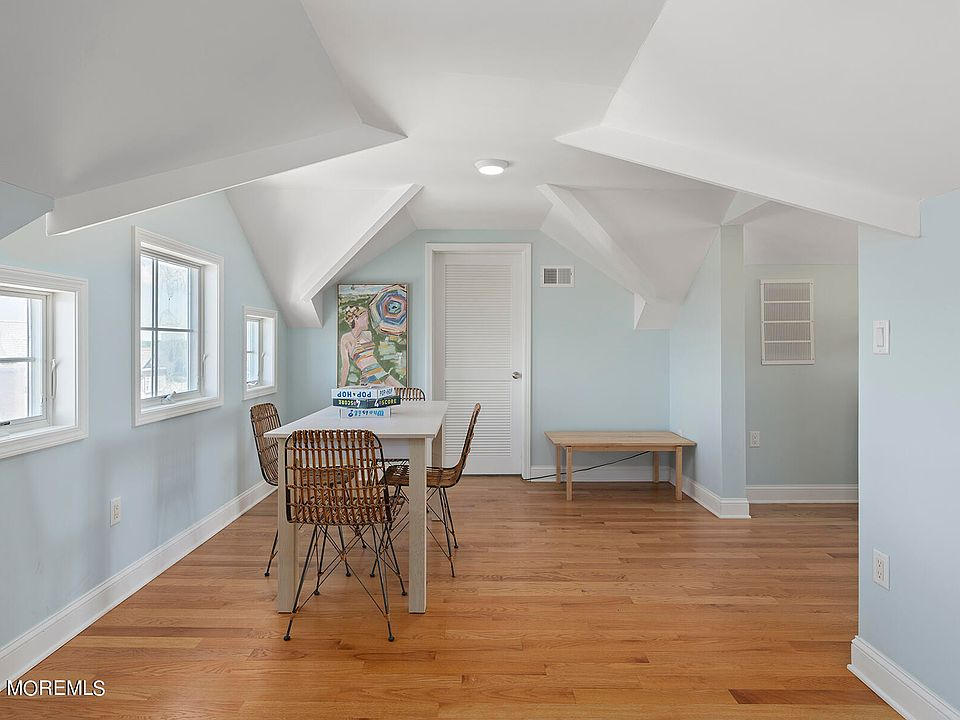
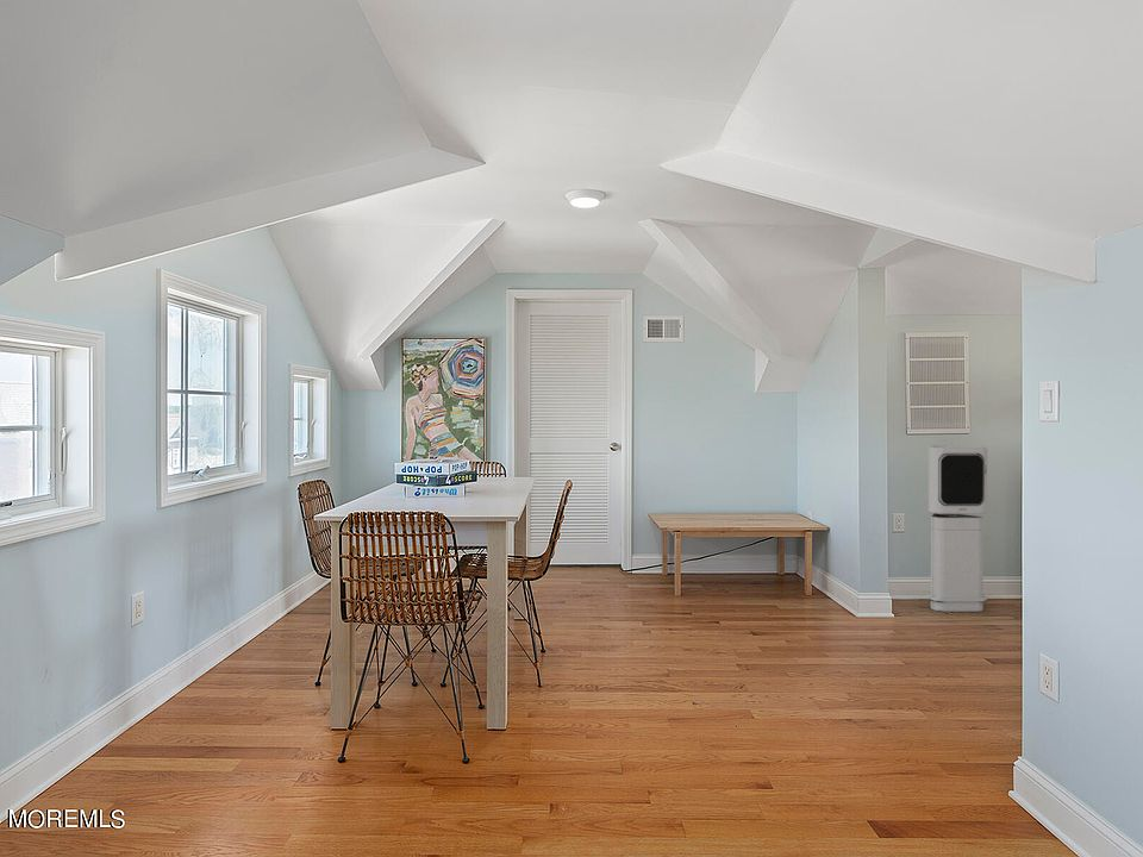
+ air purifier (948, 525)
